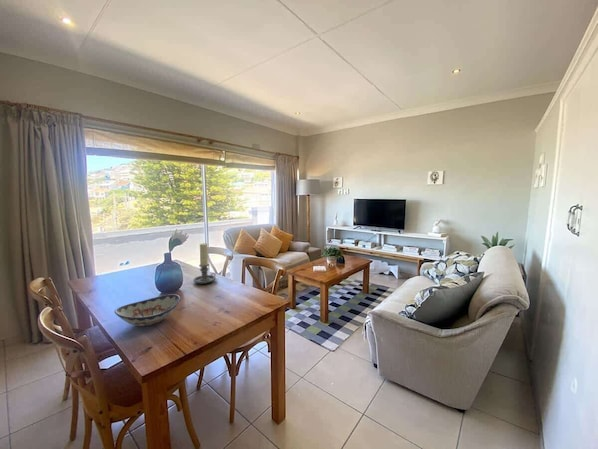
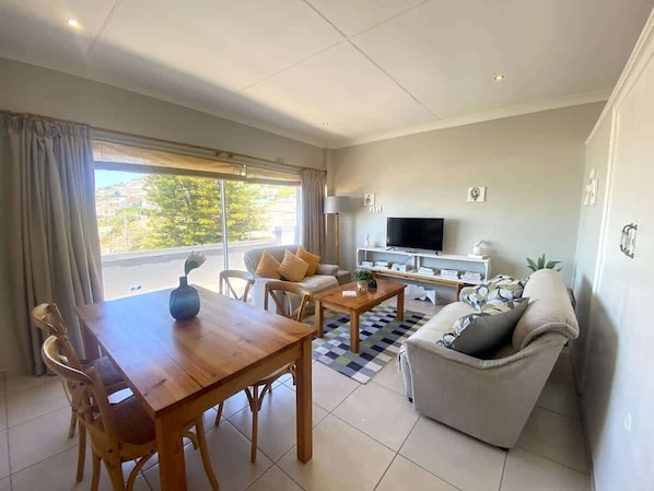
- decorative bowl (149, 312)
- candle holder (205, 262)
